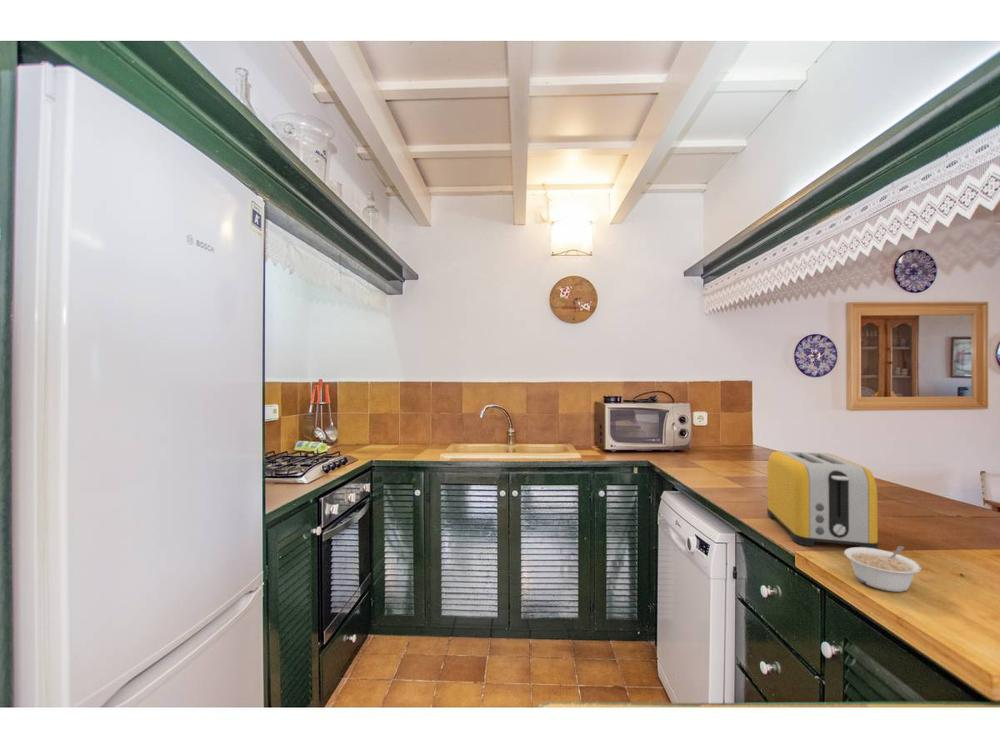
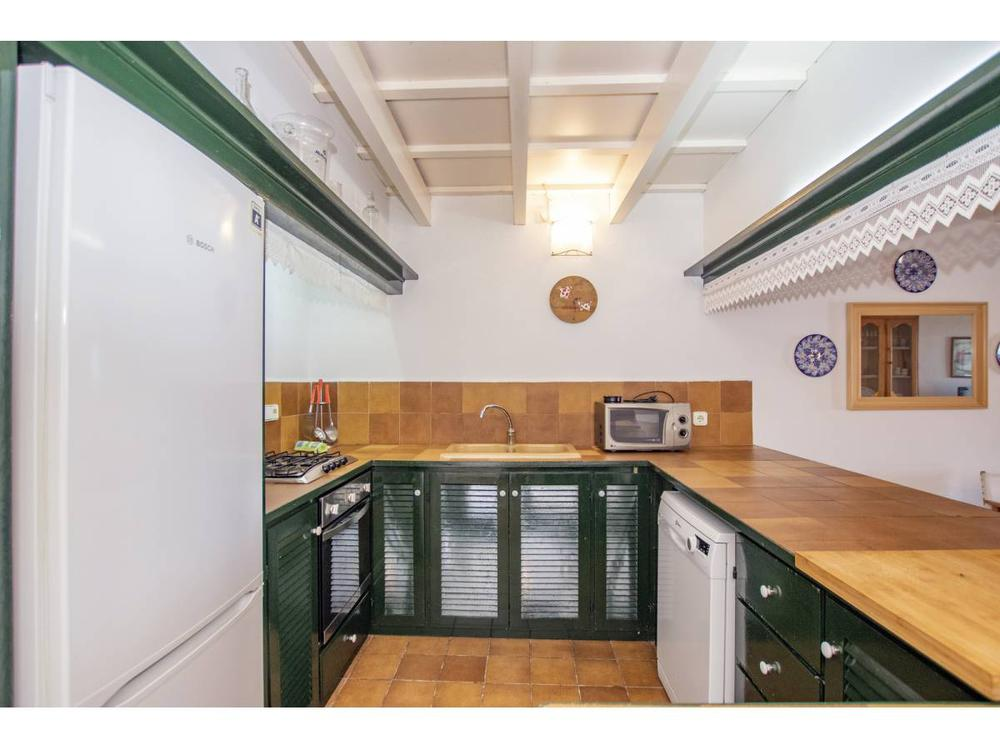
- legume (880, 567)
- toaster (817, 494)
